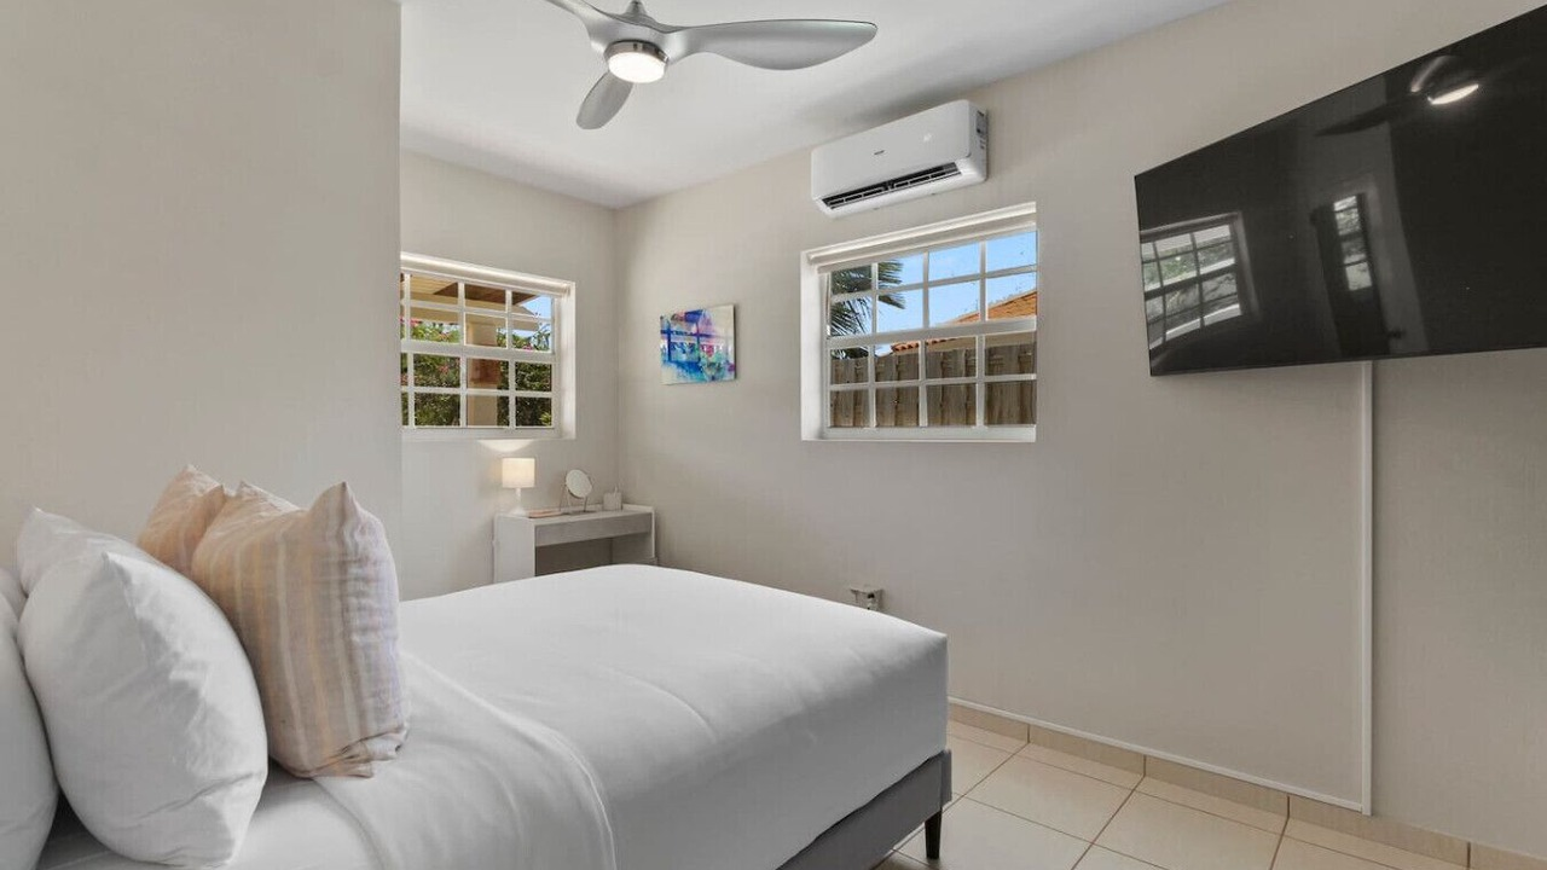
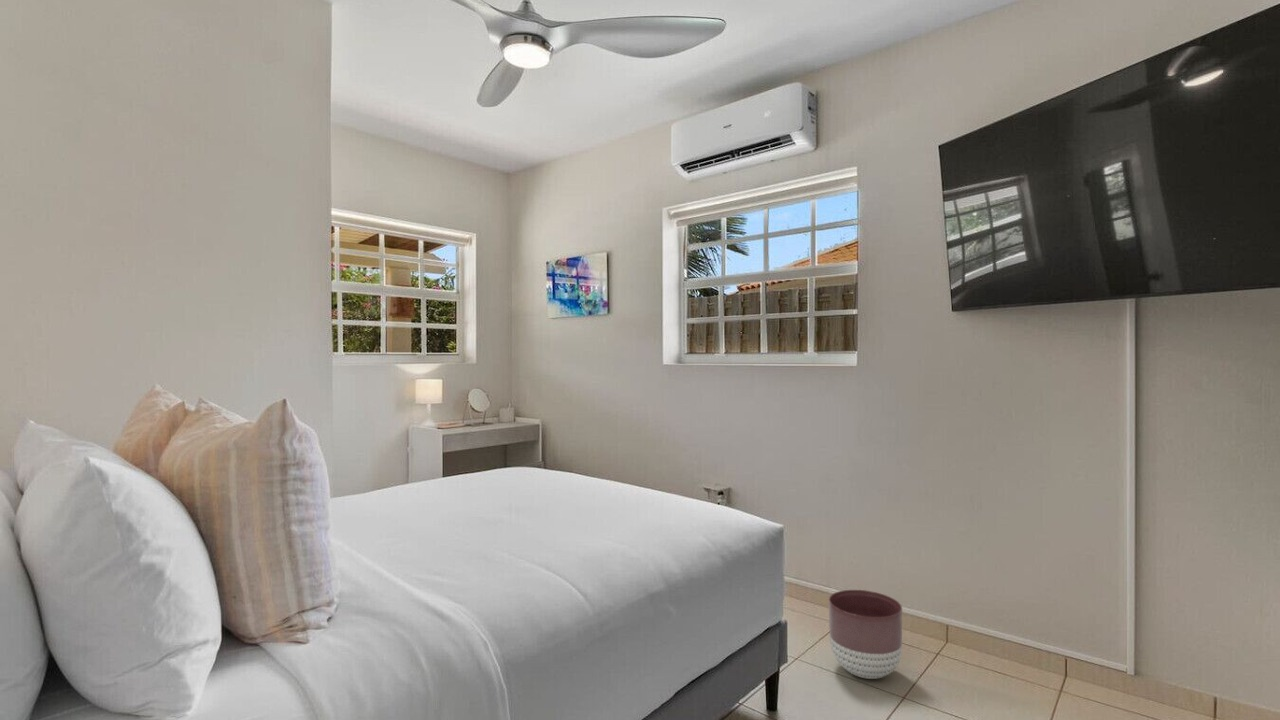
+ planter (865, 637)
